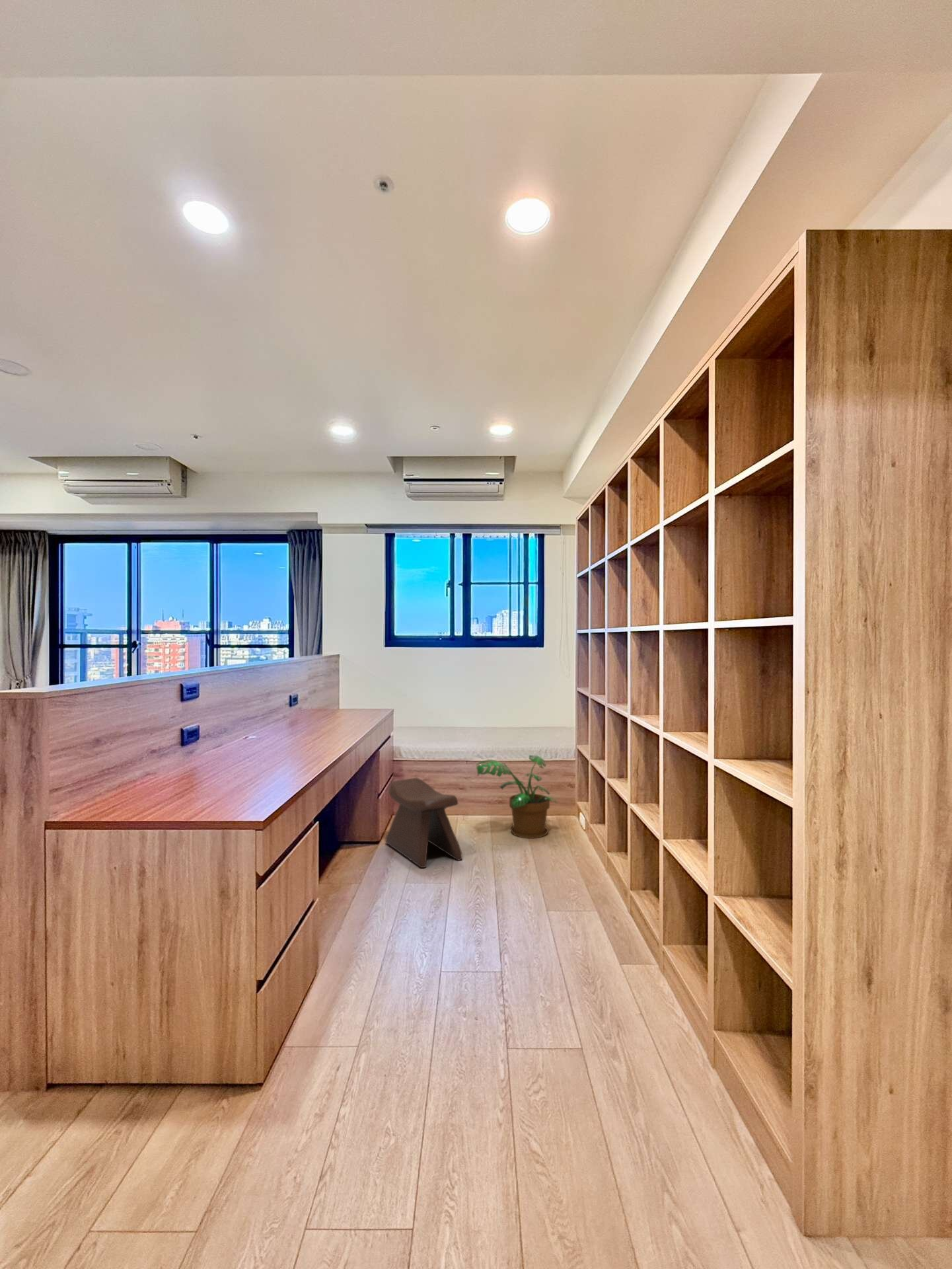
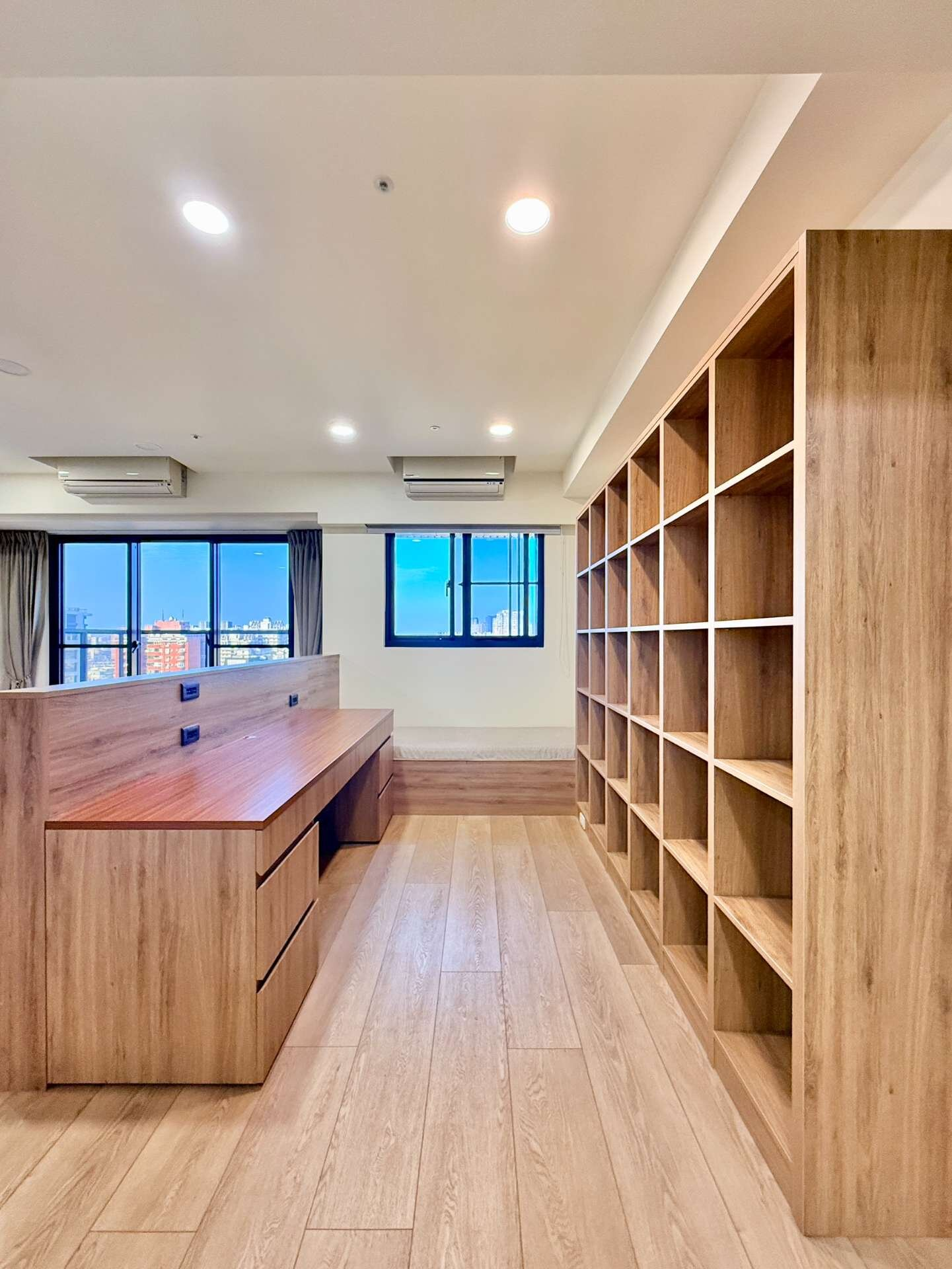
- potted plant (517, 794)
- stool (422, 819)
